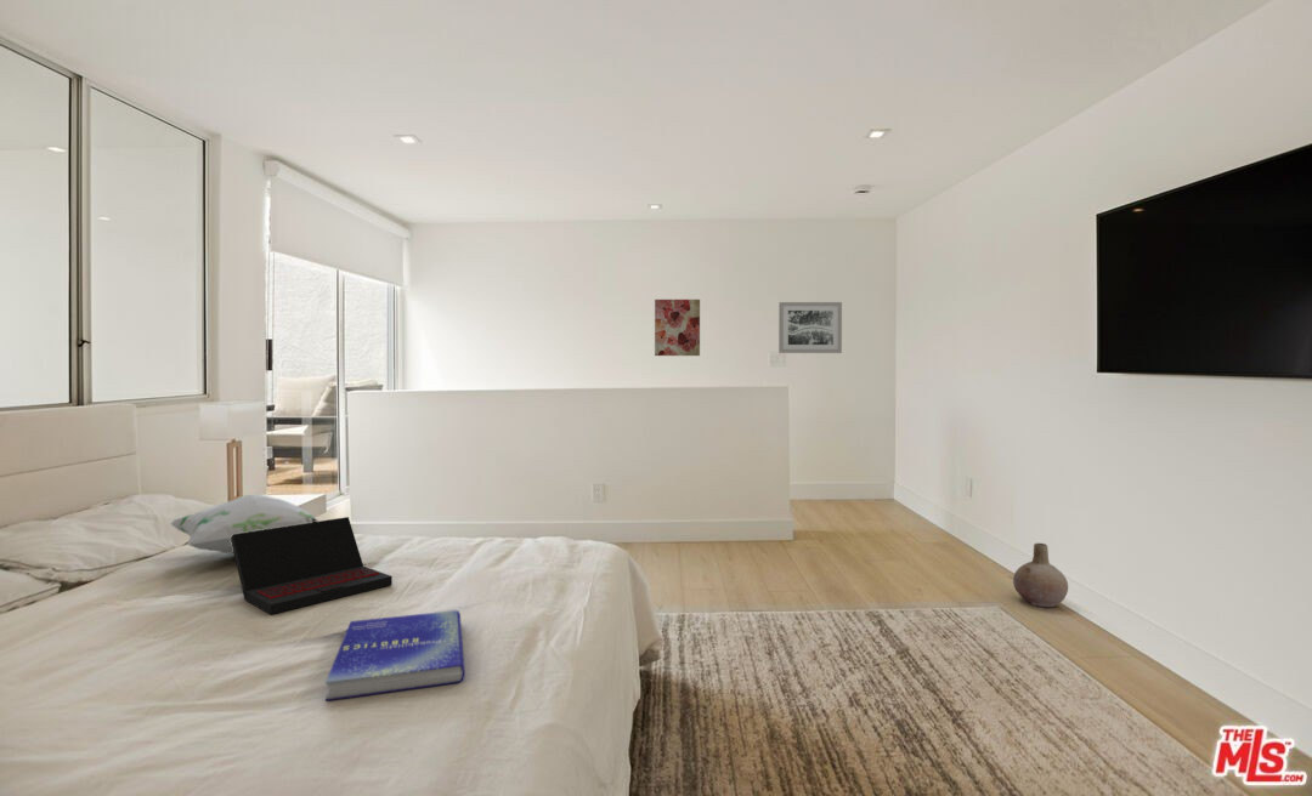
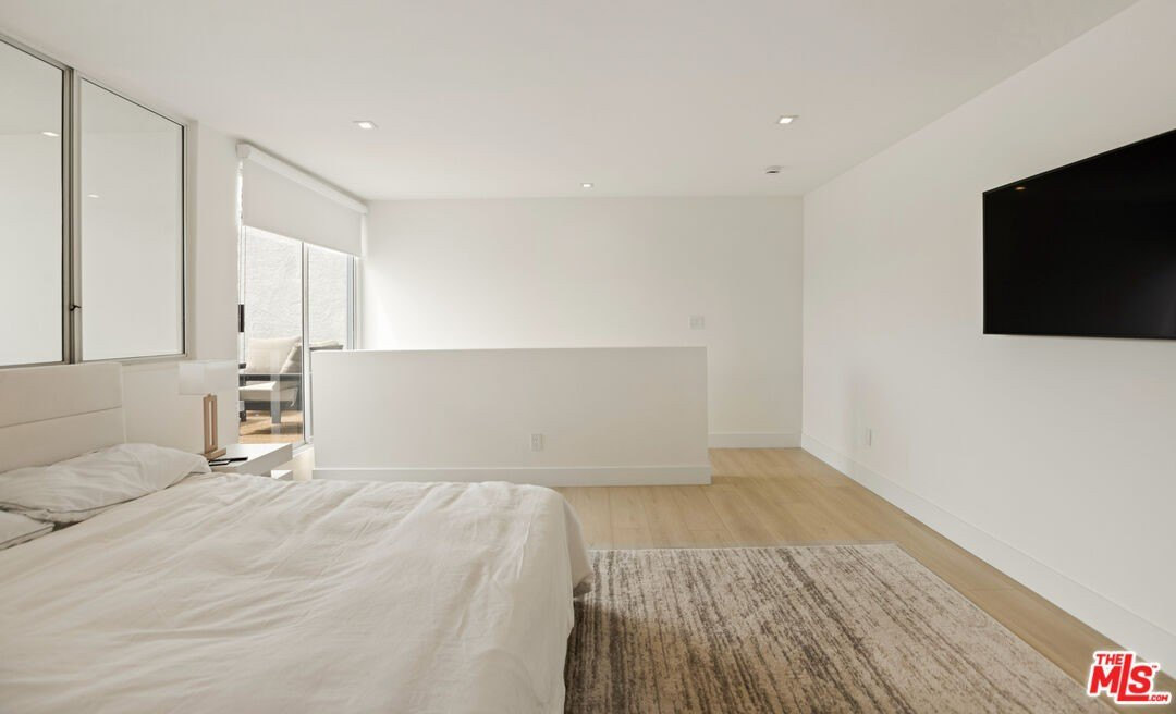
- wall art (677, 328)
- book (402, 648)
- laptop (312, 559)
- wall art (809, 328)
- decorative pillow (254, 524)
- vase (1040, 573)
